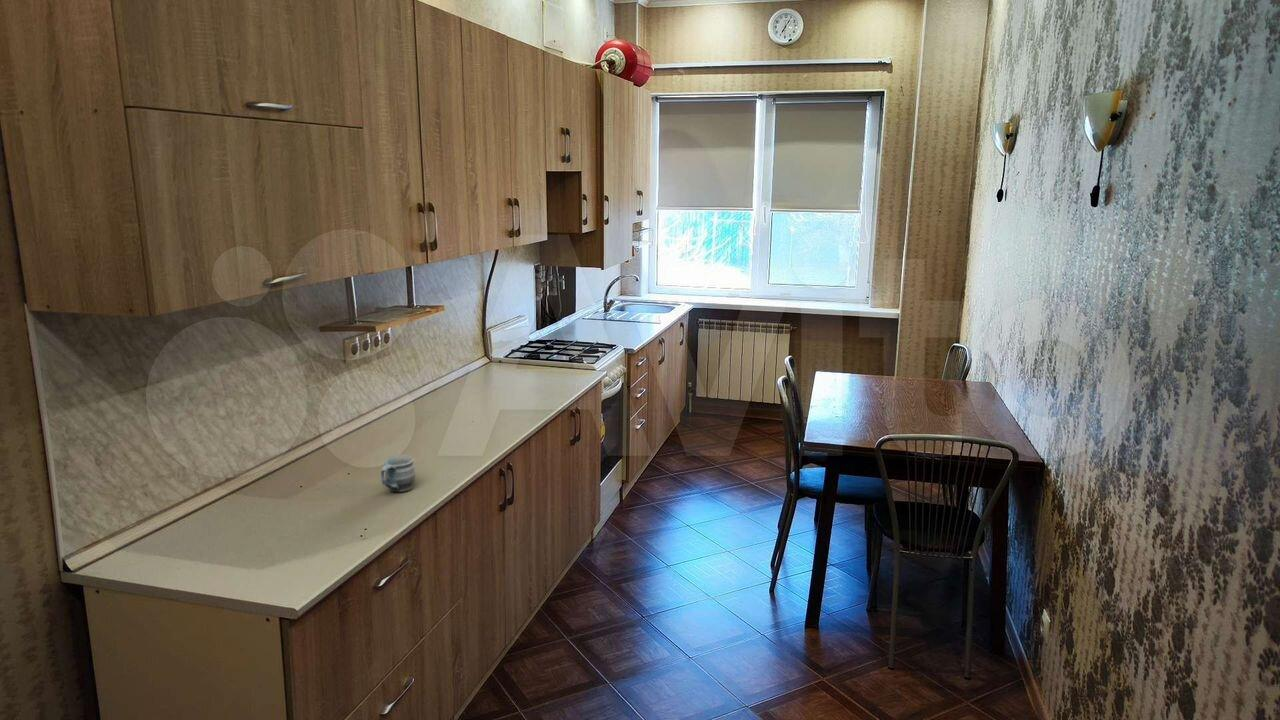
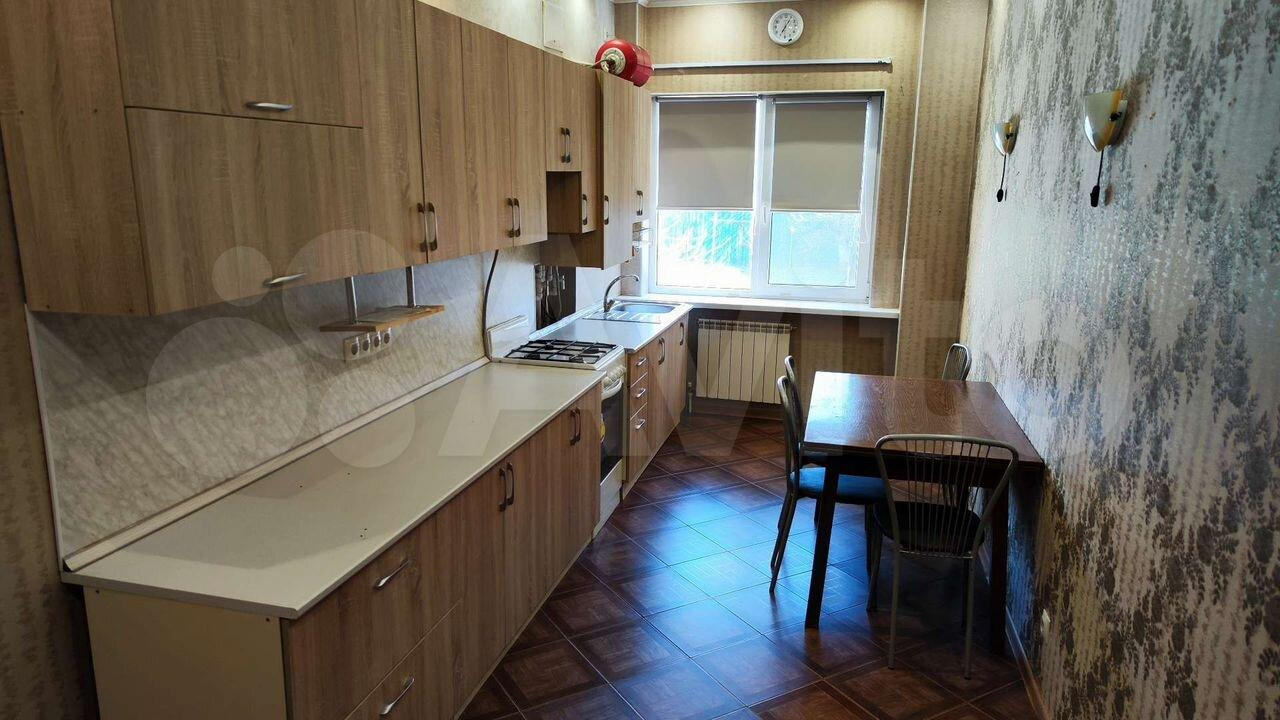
- mug (397, 475)
